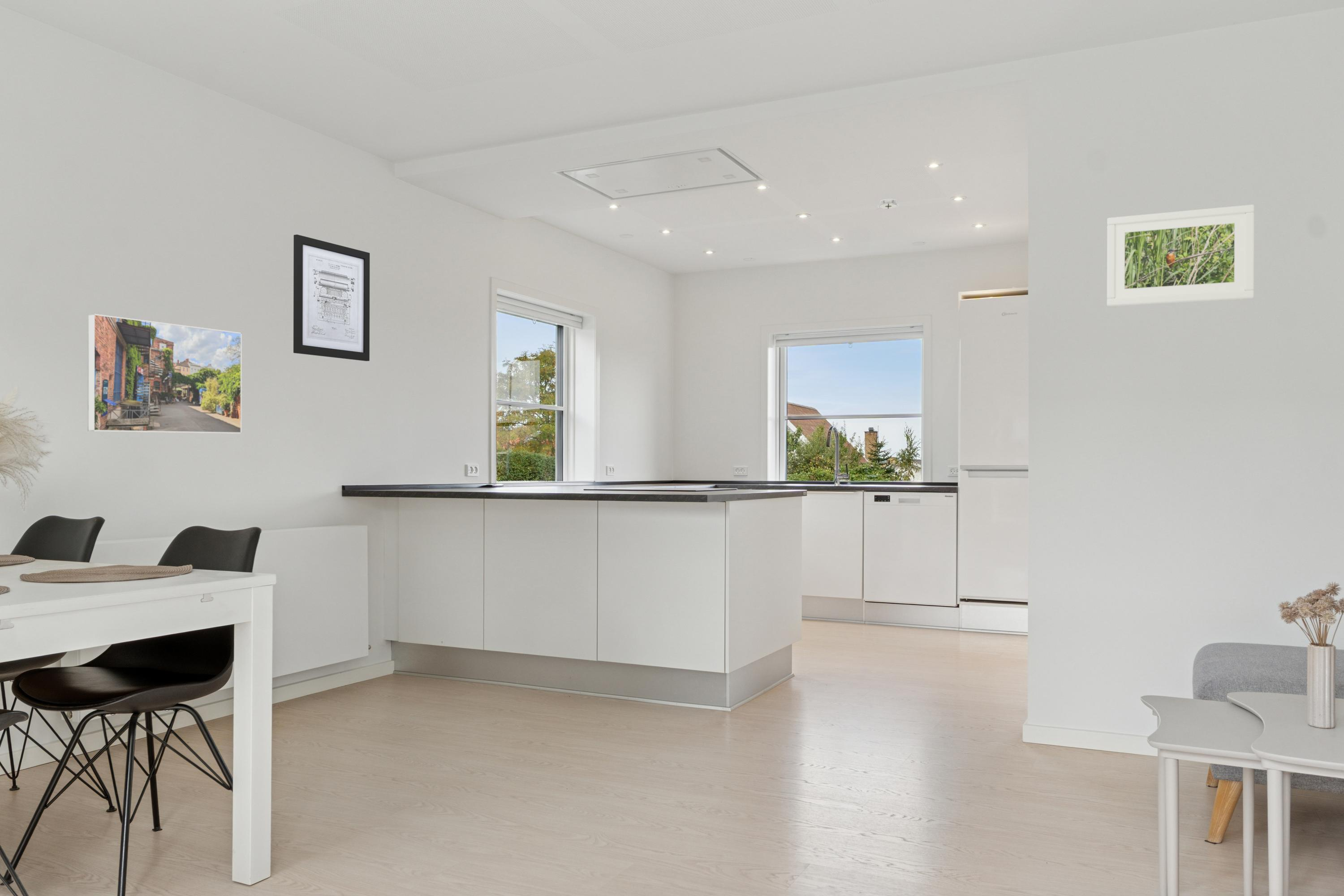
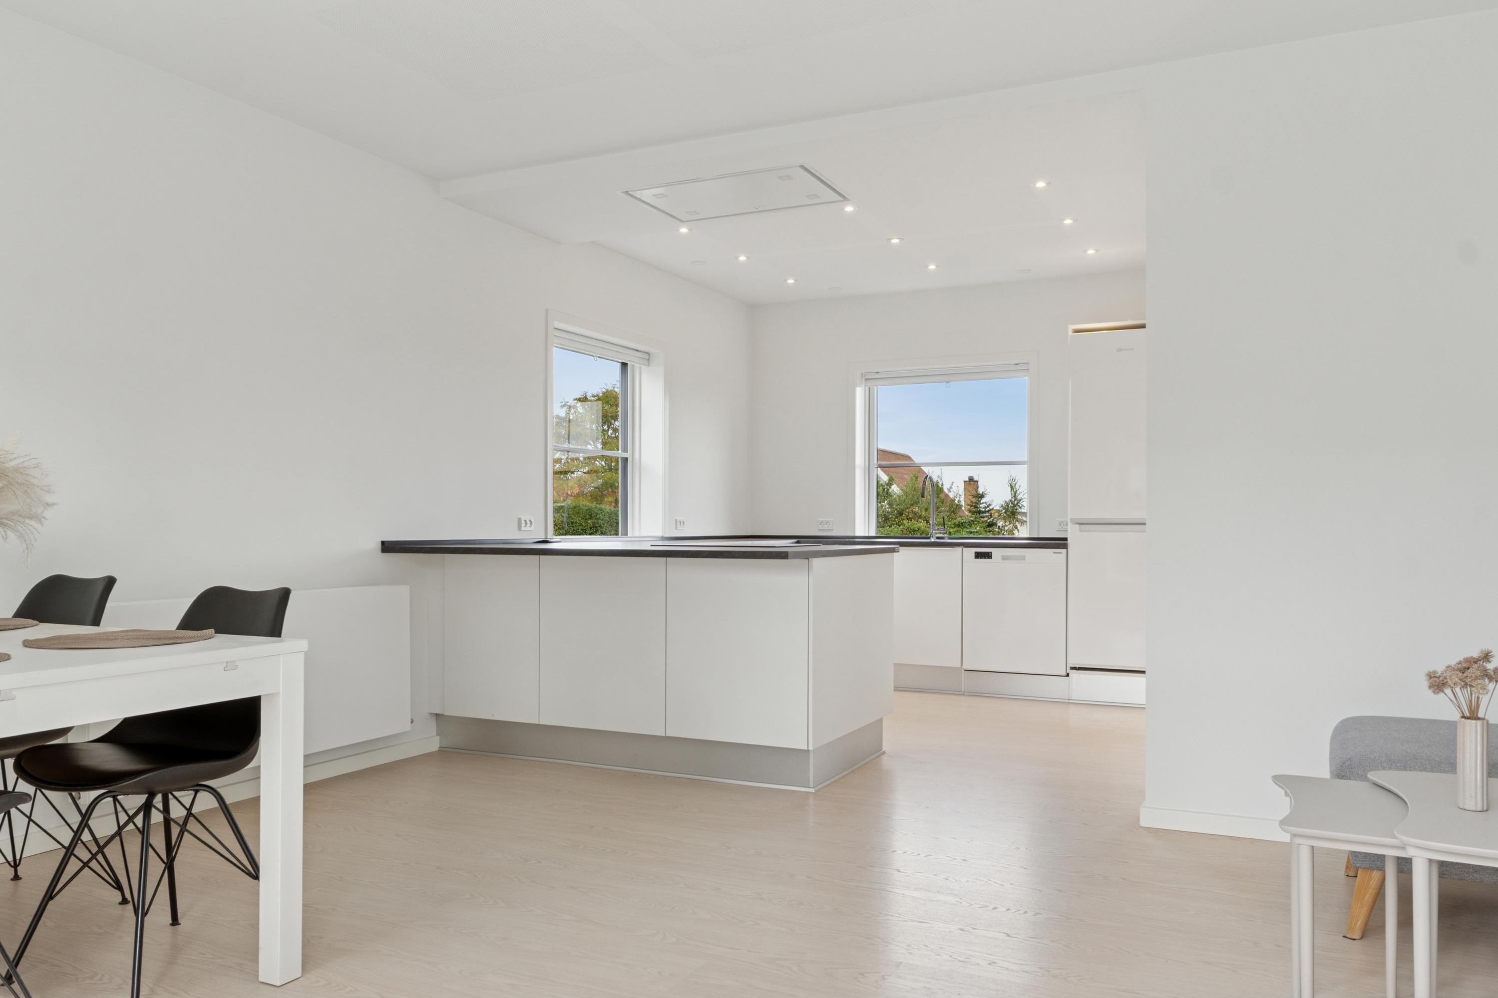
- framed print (1178, 257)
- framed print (170, 378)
- wall art (333, 301)
- smoke detector (887, 204)
